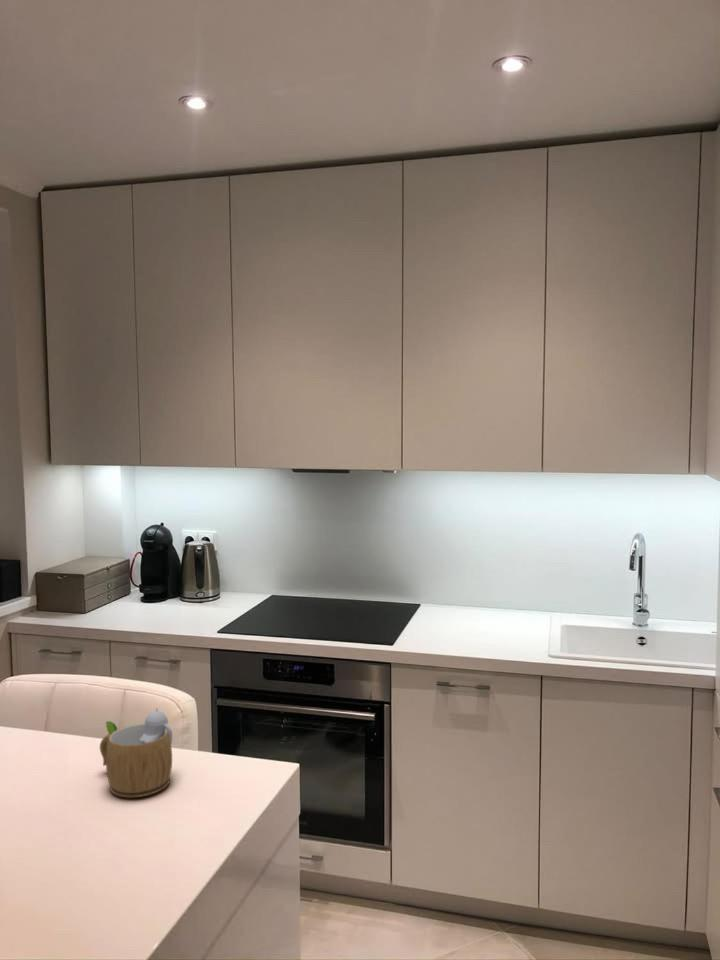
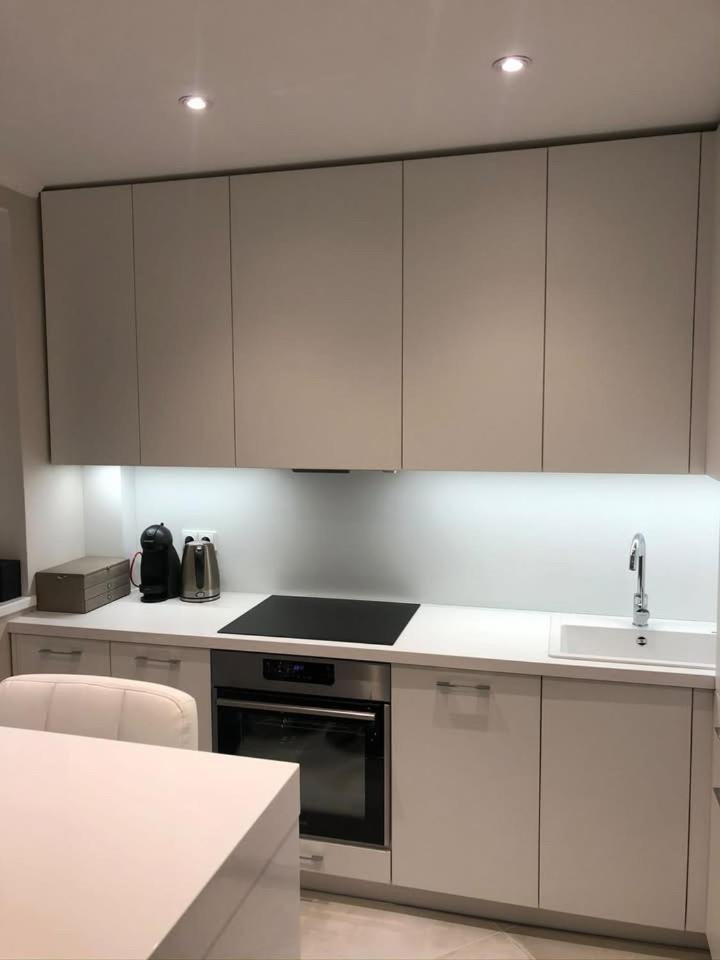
- mug (132, 747)
